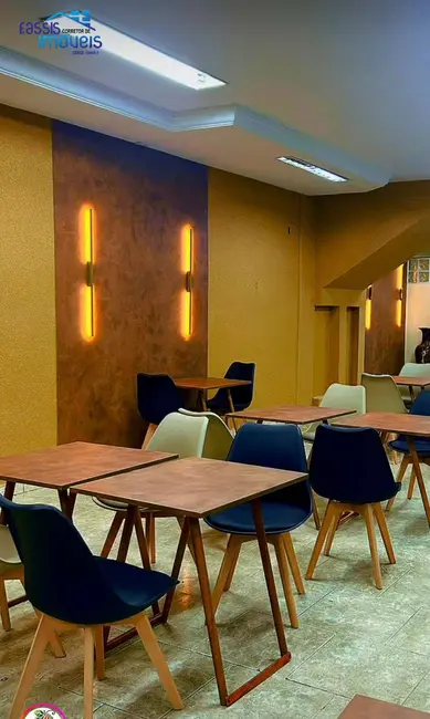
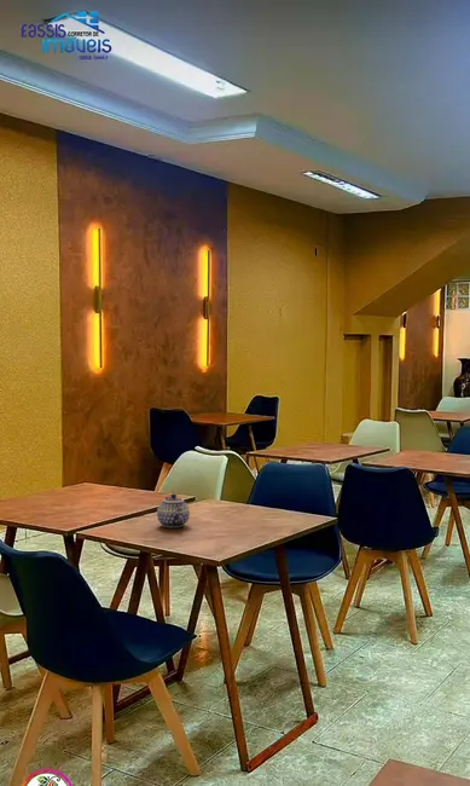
+ teapot (173, 509)
